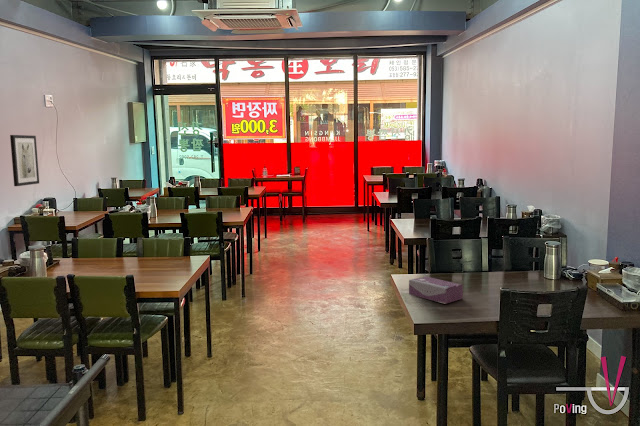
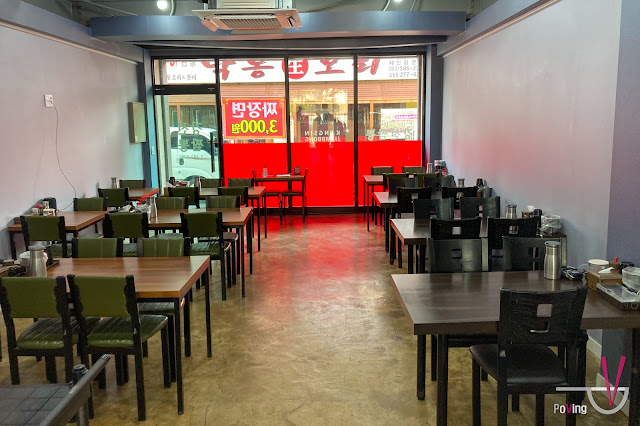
- tissue box (435, 289)
- wall art (25, 160)
